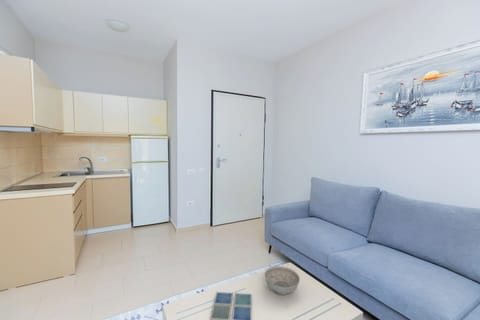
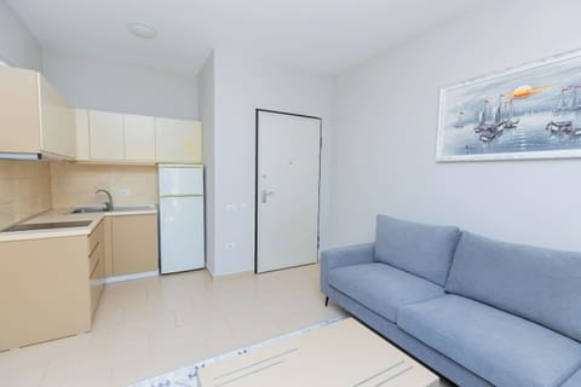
- drink coaster (233, 307)
- decorative bowl (281, 282)
